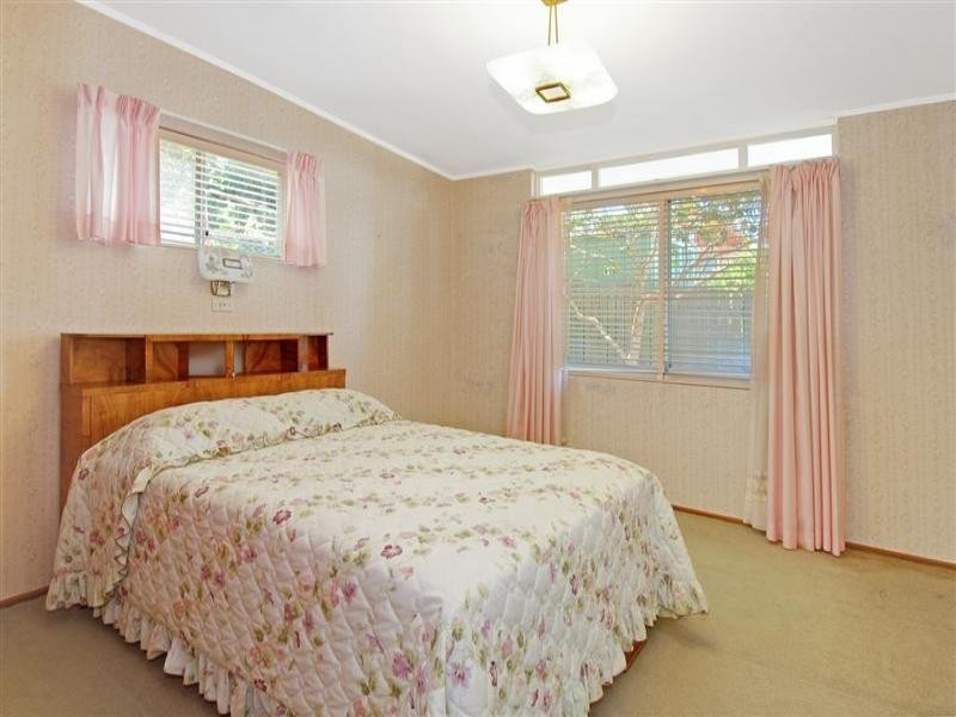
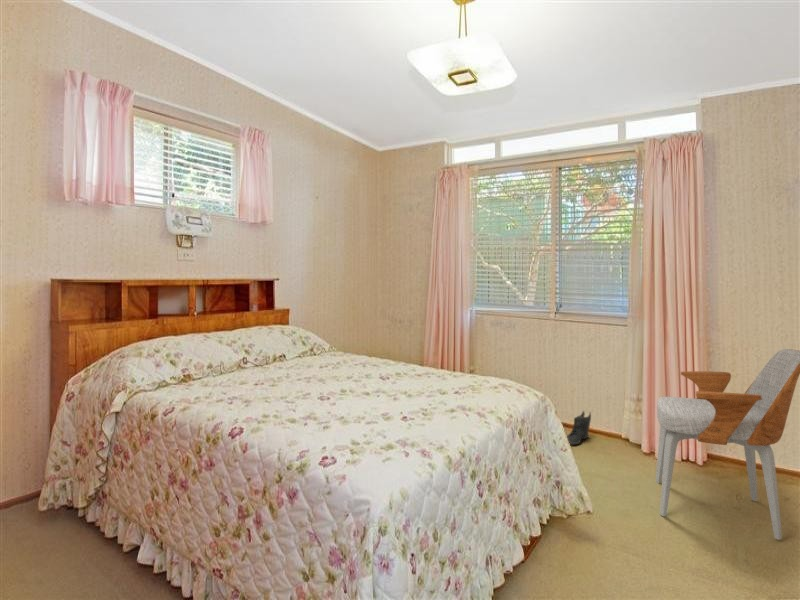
+ armchair (725, 429)
+ sneaker (577, 426)
